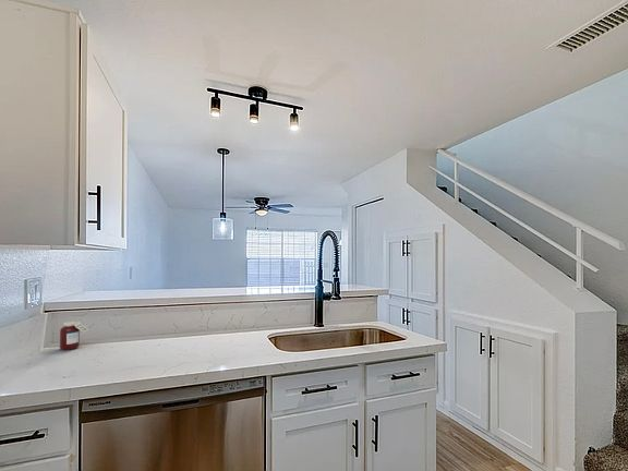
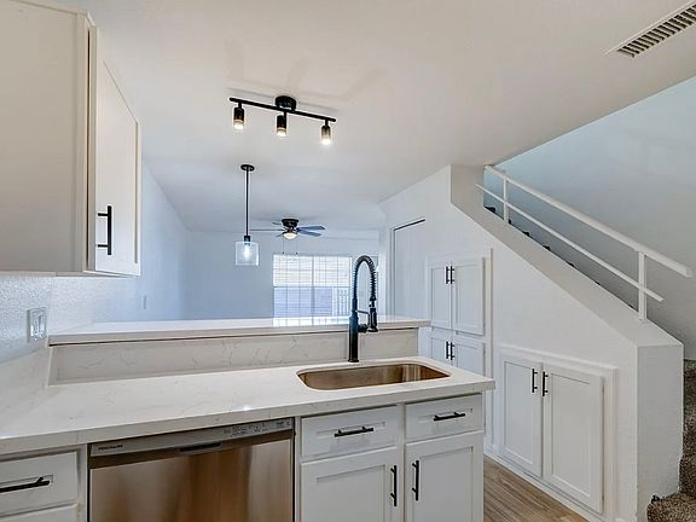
- jar (73, 335)
